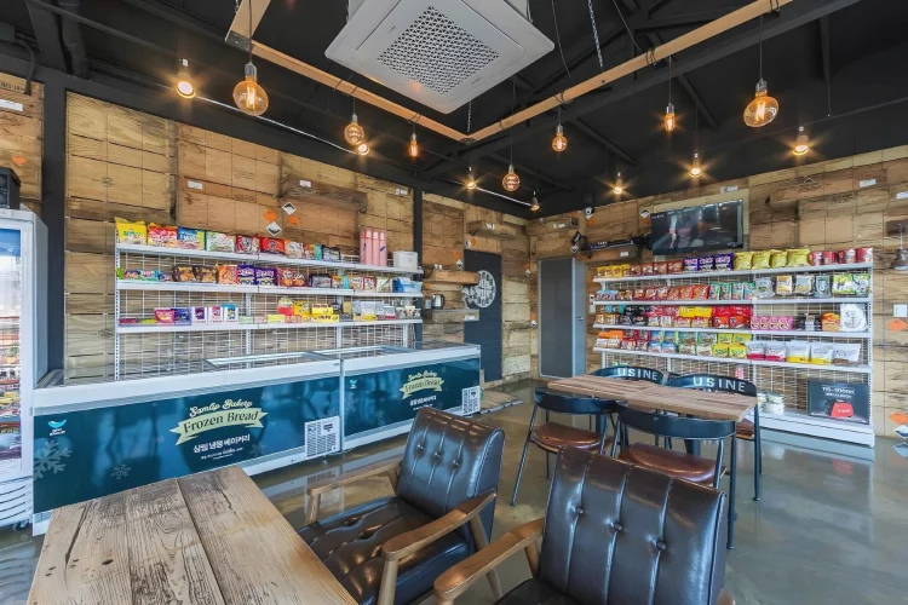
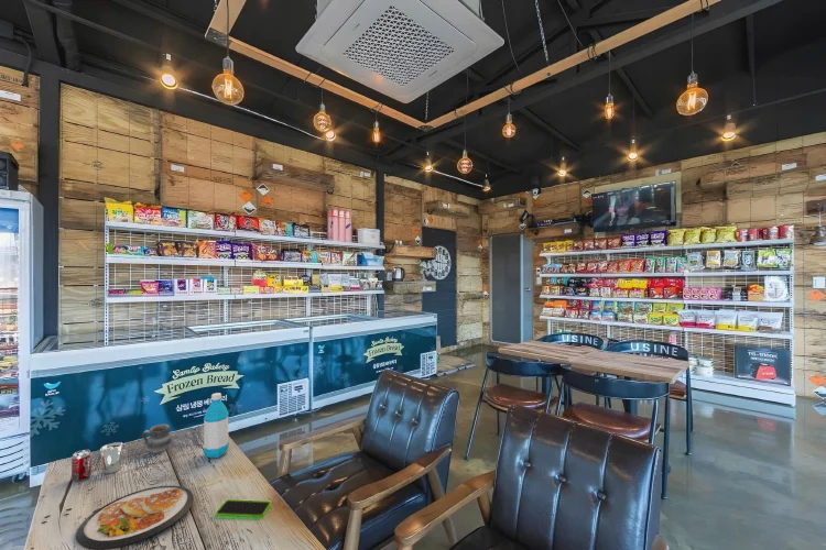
+ water bottle (216, 424)
+ beverage can (101, 459)
+ dish (139, 510)
+ cup (156, 439)
+ smartphone (243, 507)
